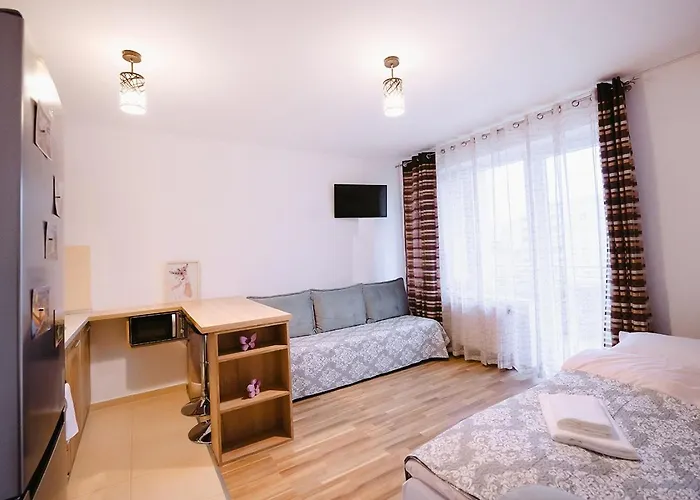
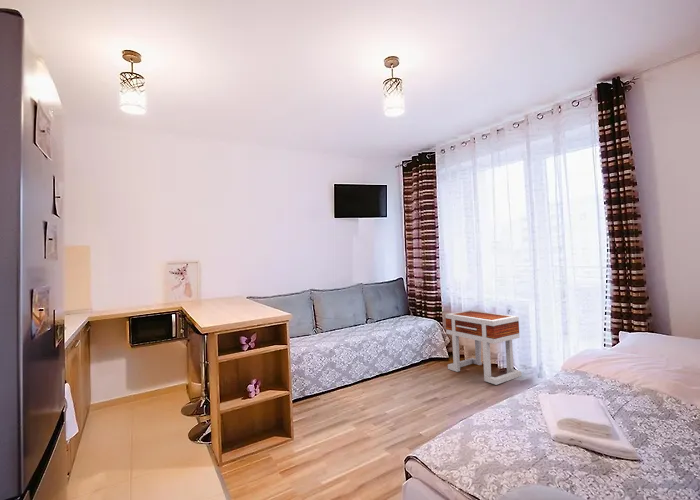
+ side table (480, 343)
